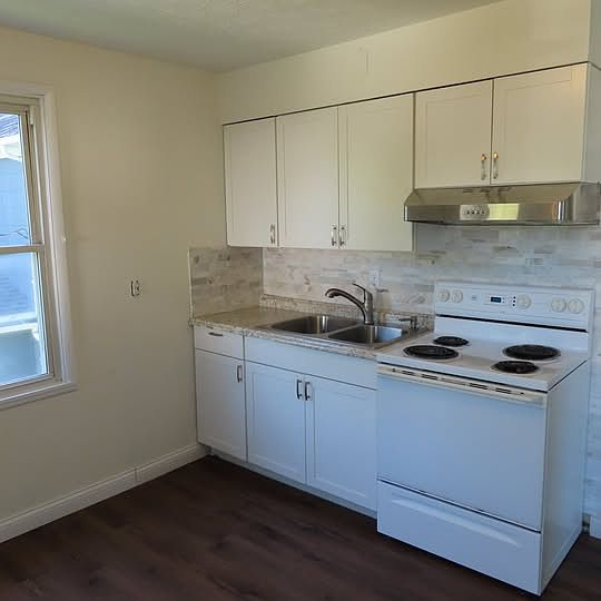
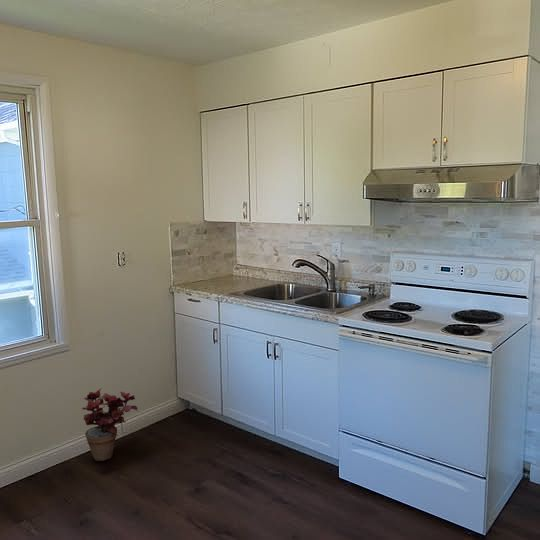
+ potted plant (106, 424)
